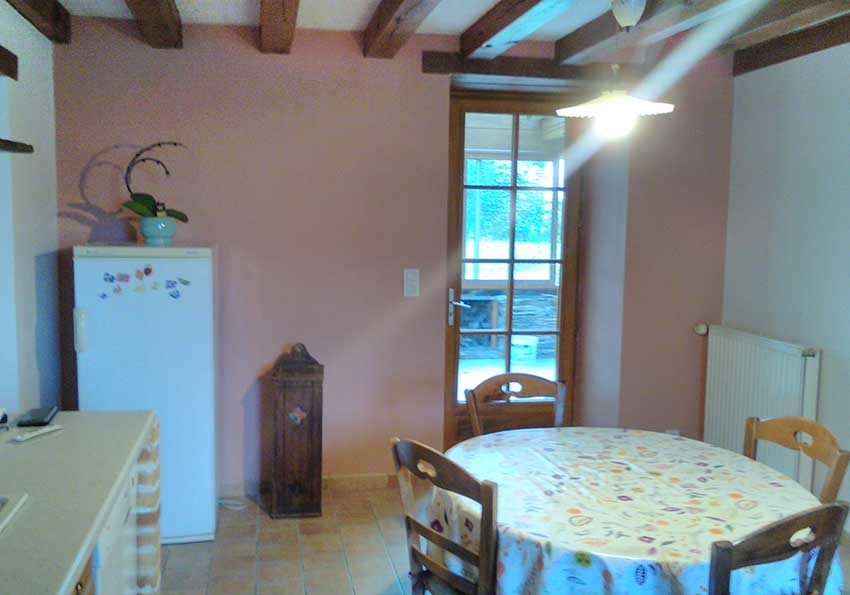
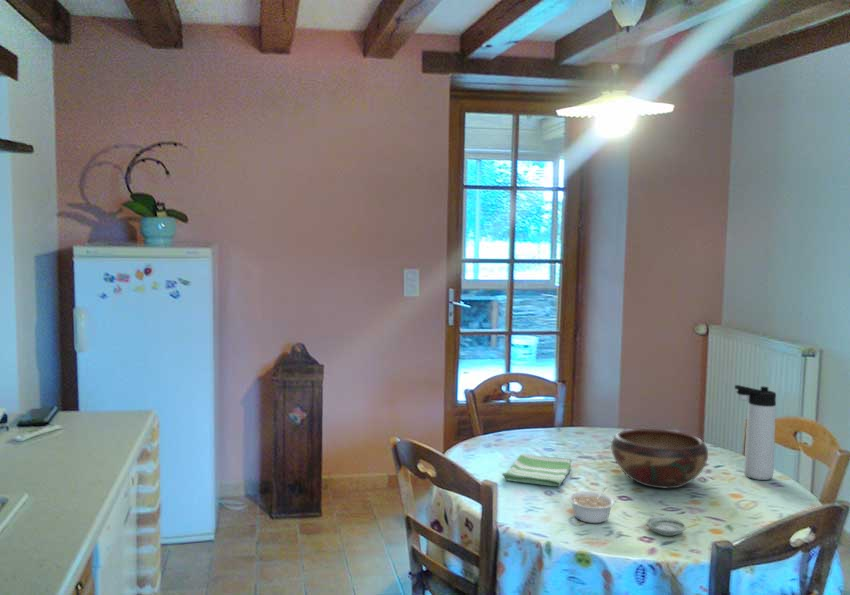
+ legume (590, 505)
+ dish towel (538, 468)
+ saucer (665, 527)
+ thermos bottle (753, 431)
+ decorative bowl (658, 459)
